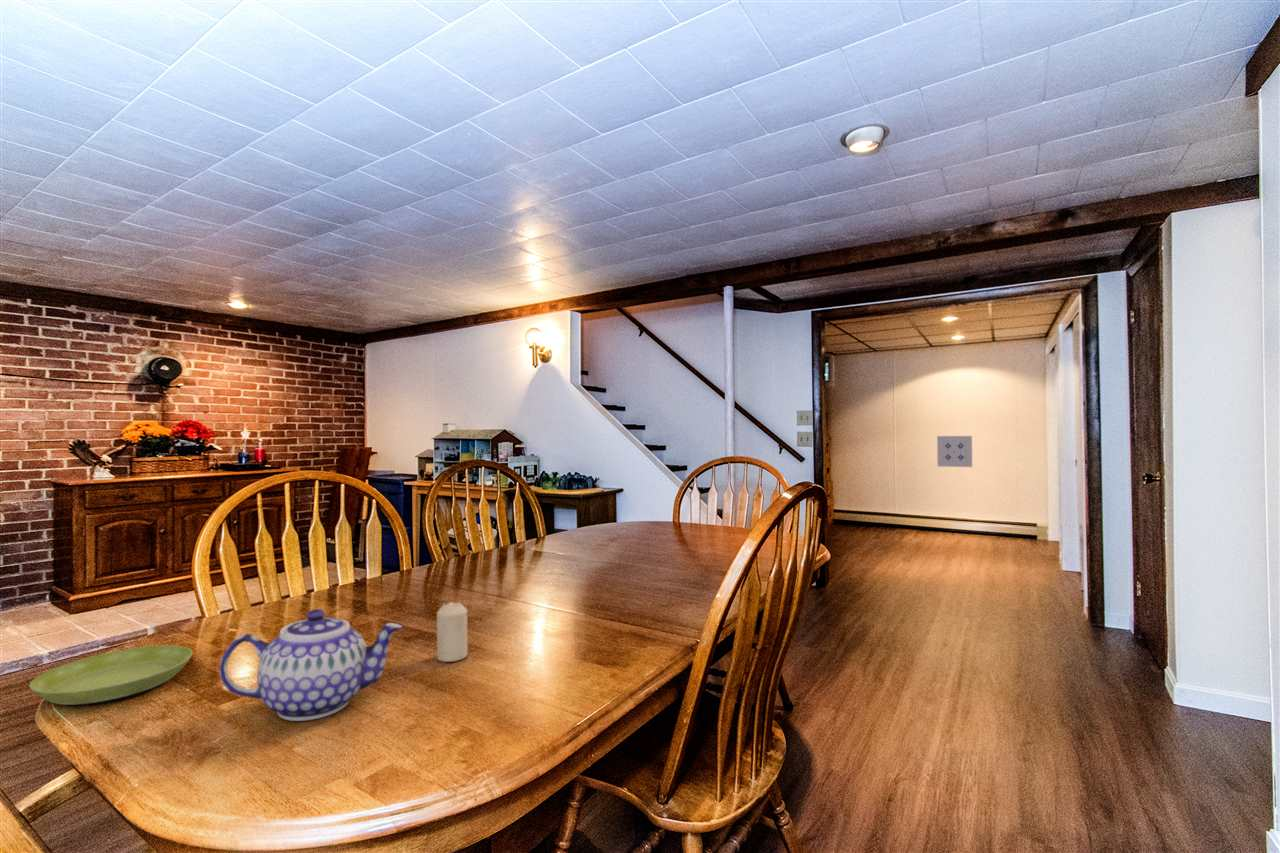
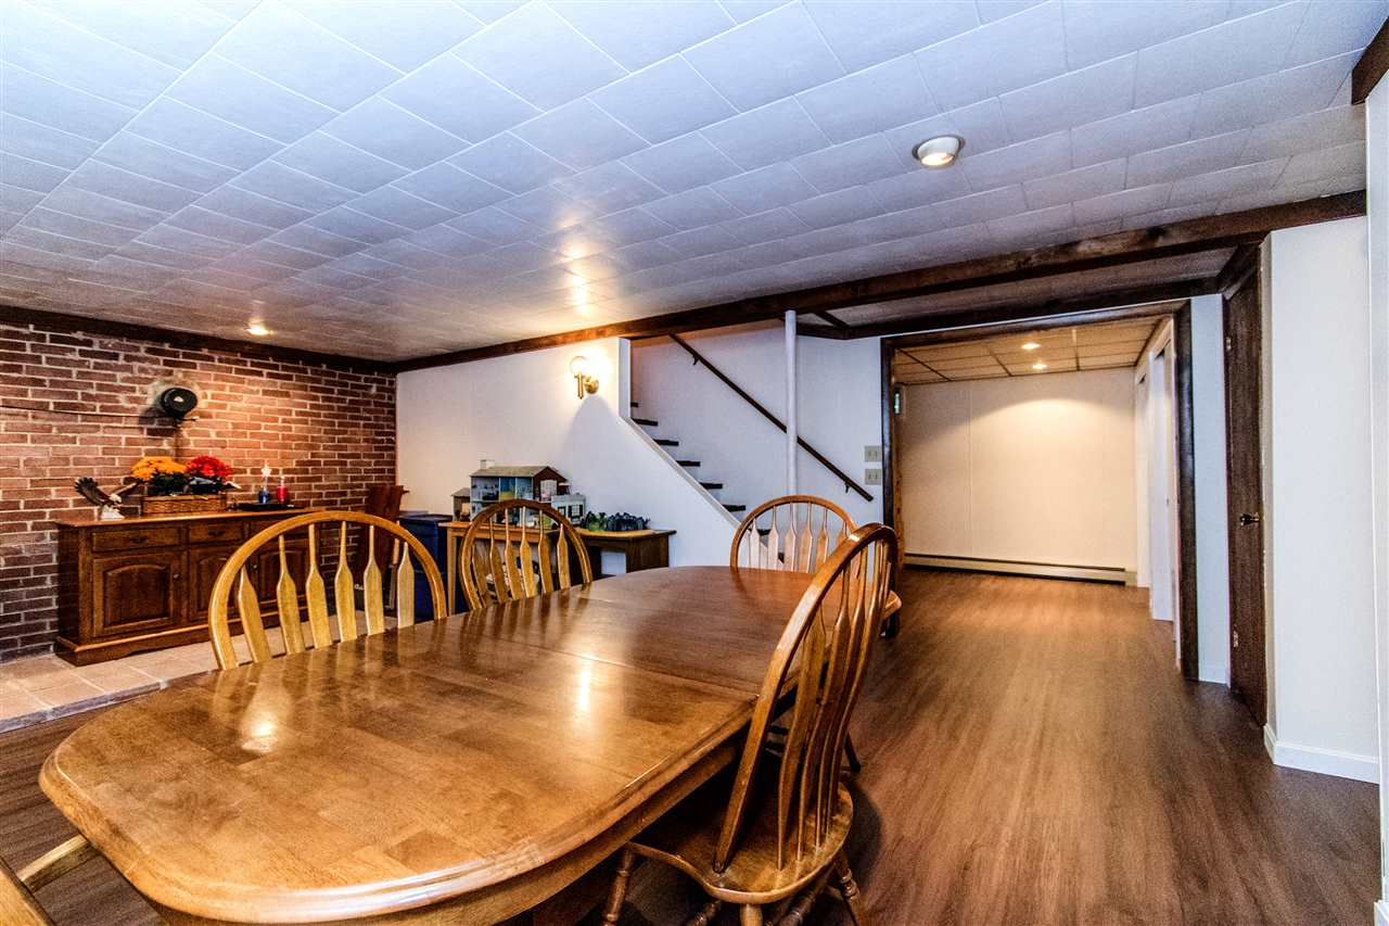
- candle (452, 630)
- saucer (116, 675)
- wall art (954, 451)
- teapot (315, 657)
